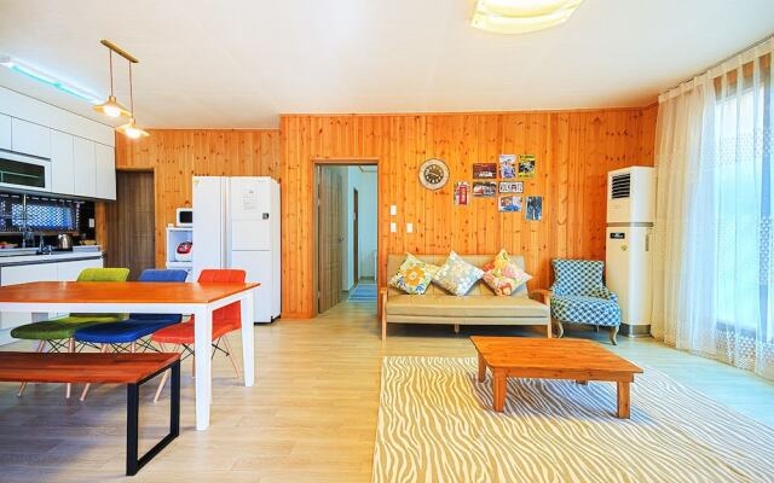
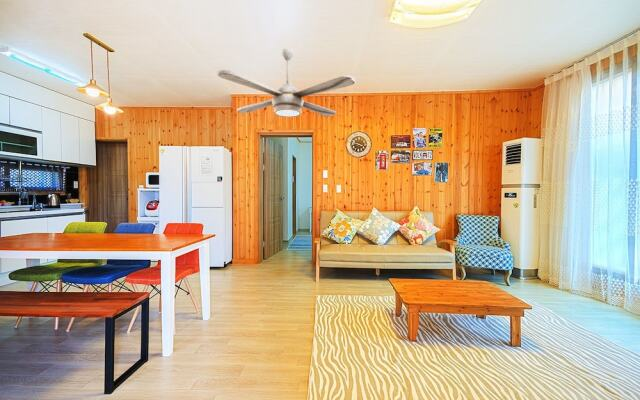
+ ceiling fan (287, 82)
